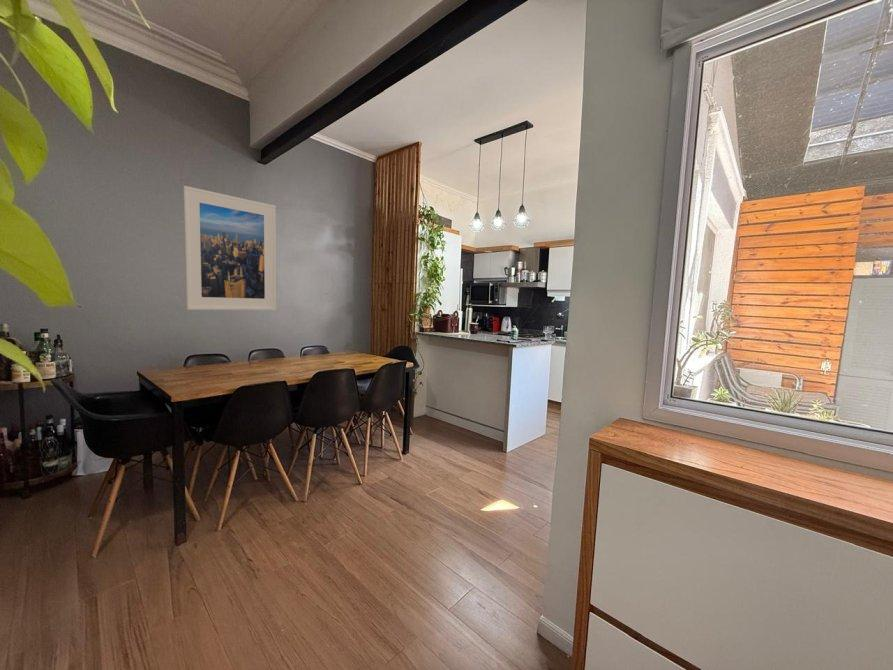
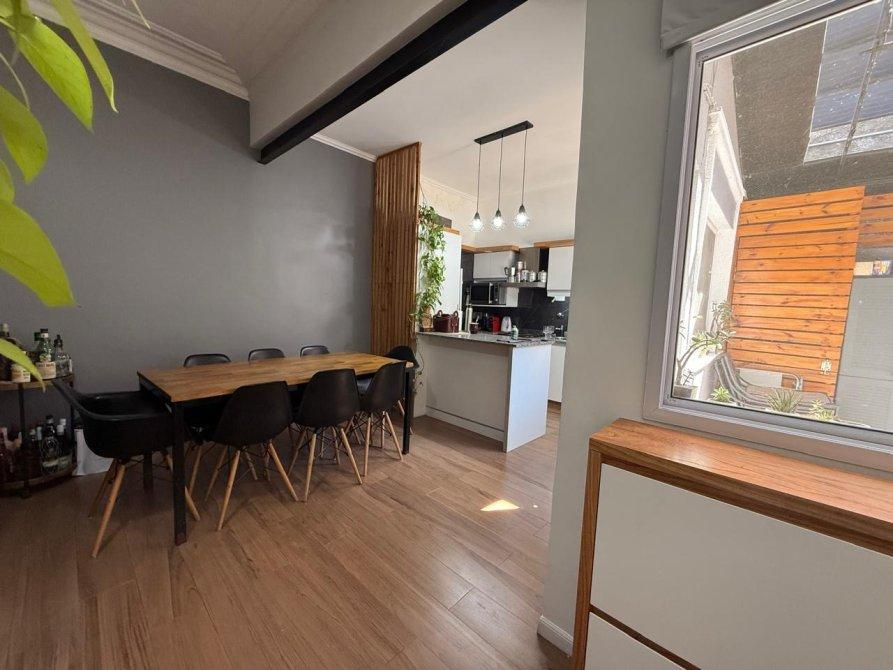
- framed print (234, 254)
